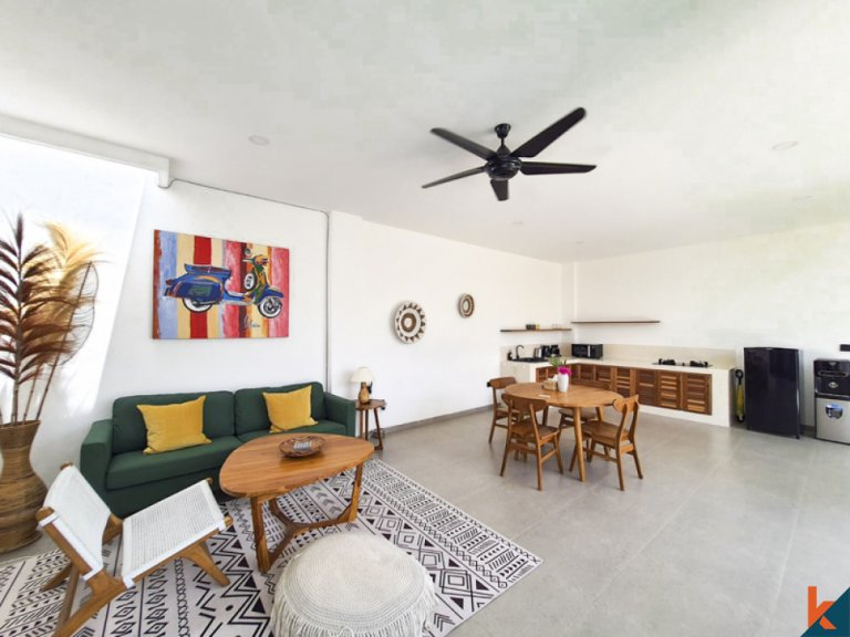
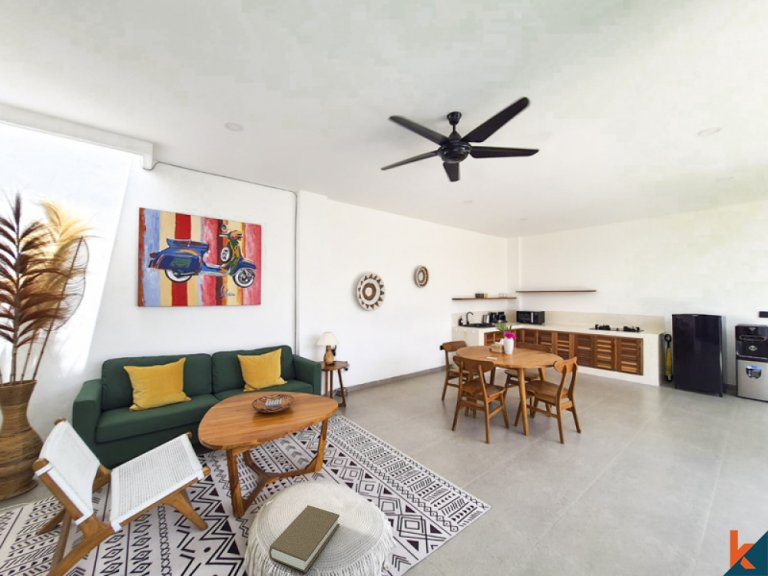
+ book (306, 534)
